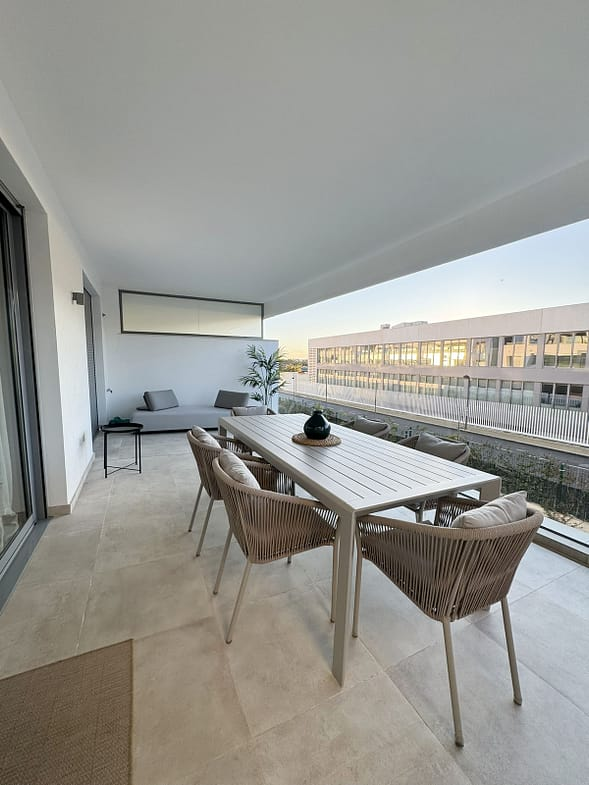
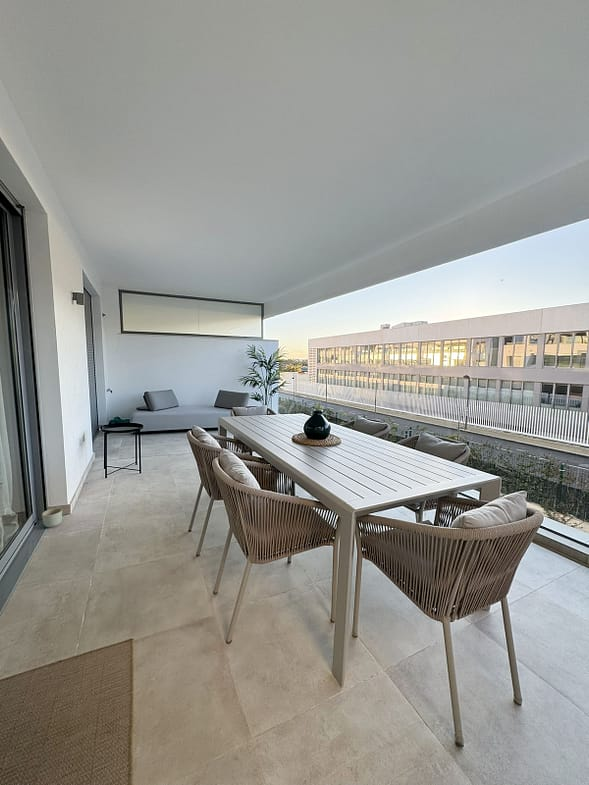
+ planter (52, 518)
